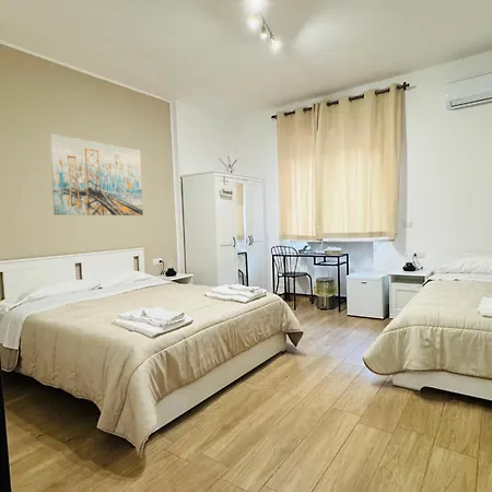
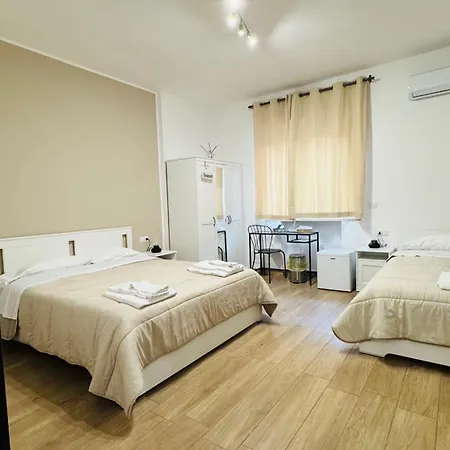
- wall art (101, 178)
